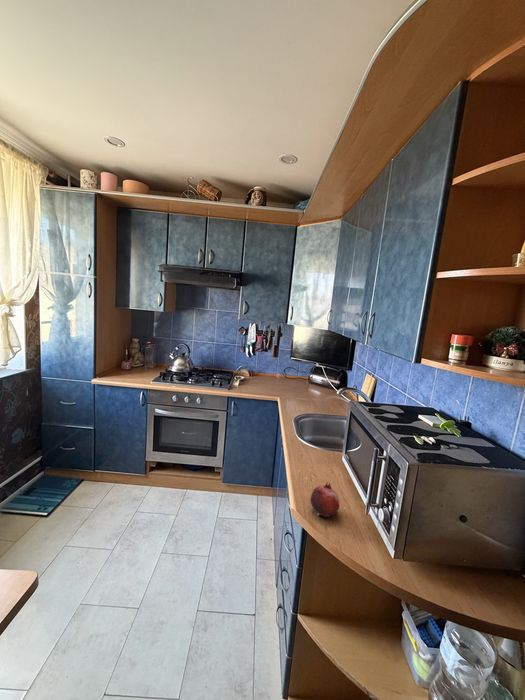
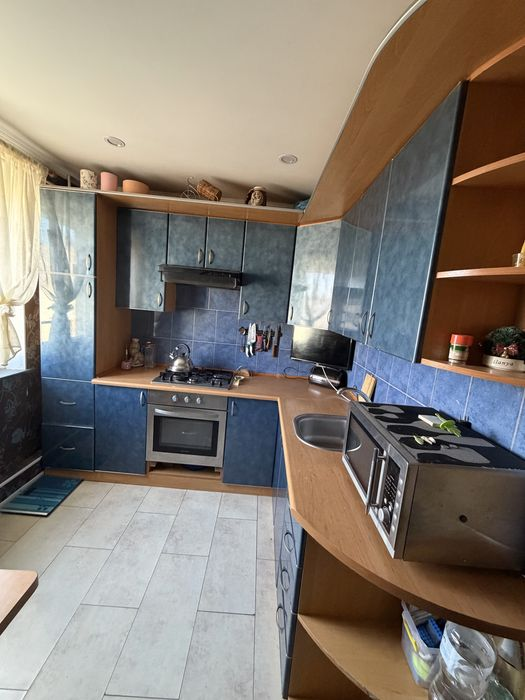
- fruit (325, 497)
